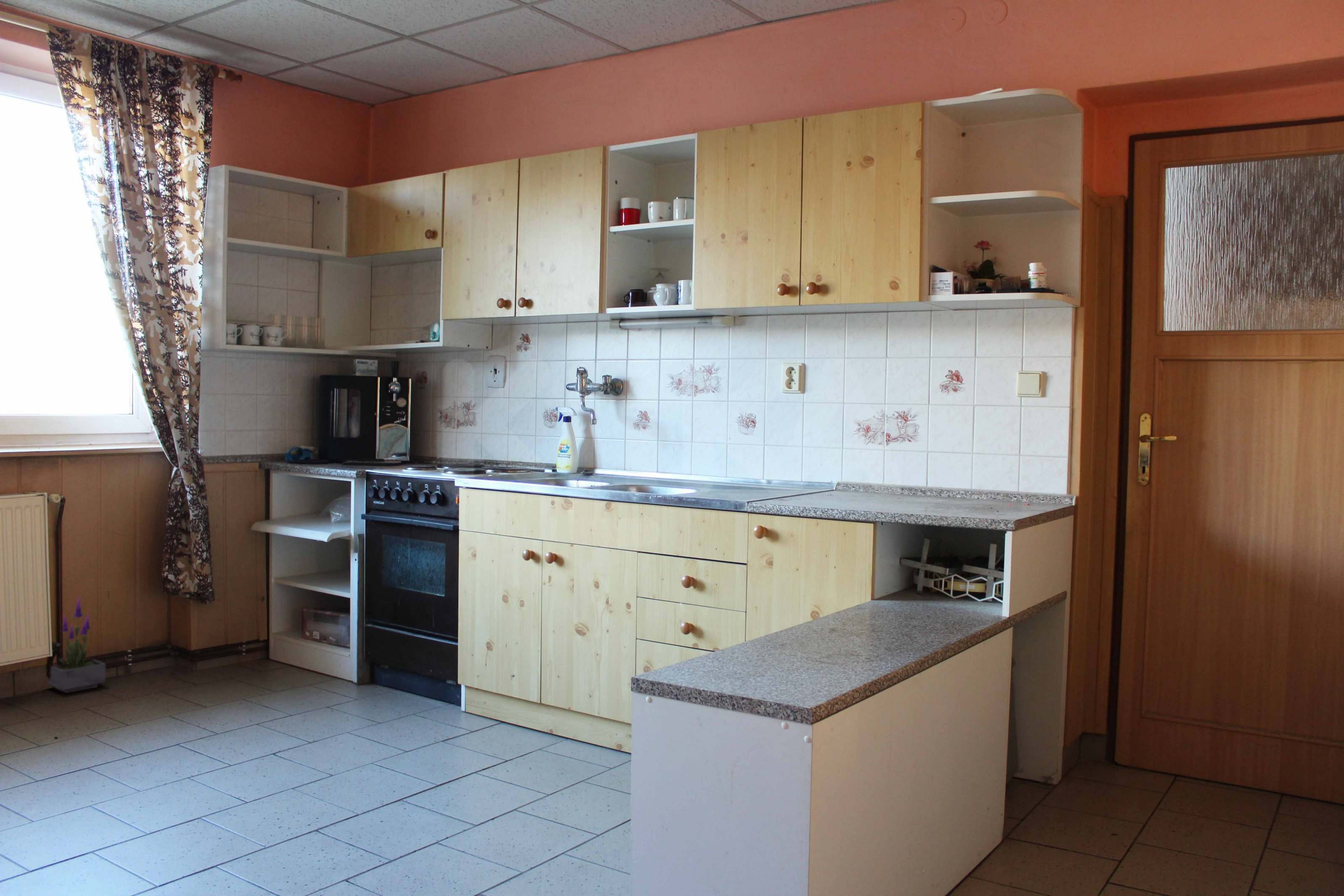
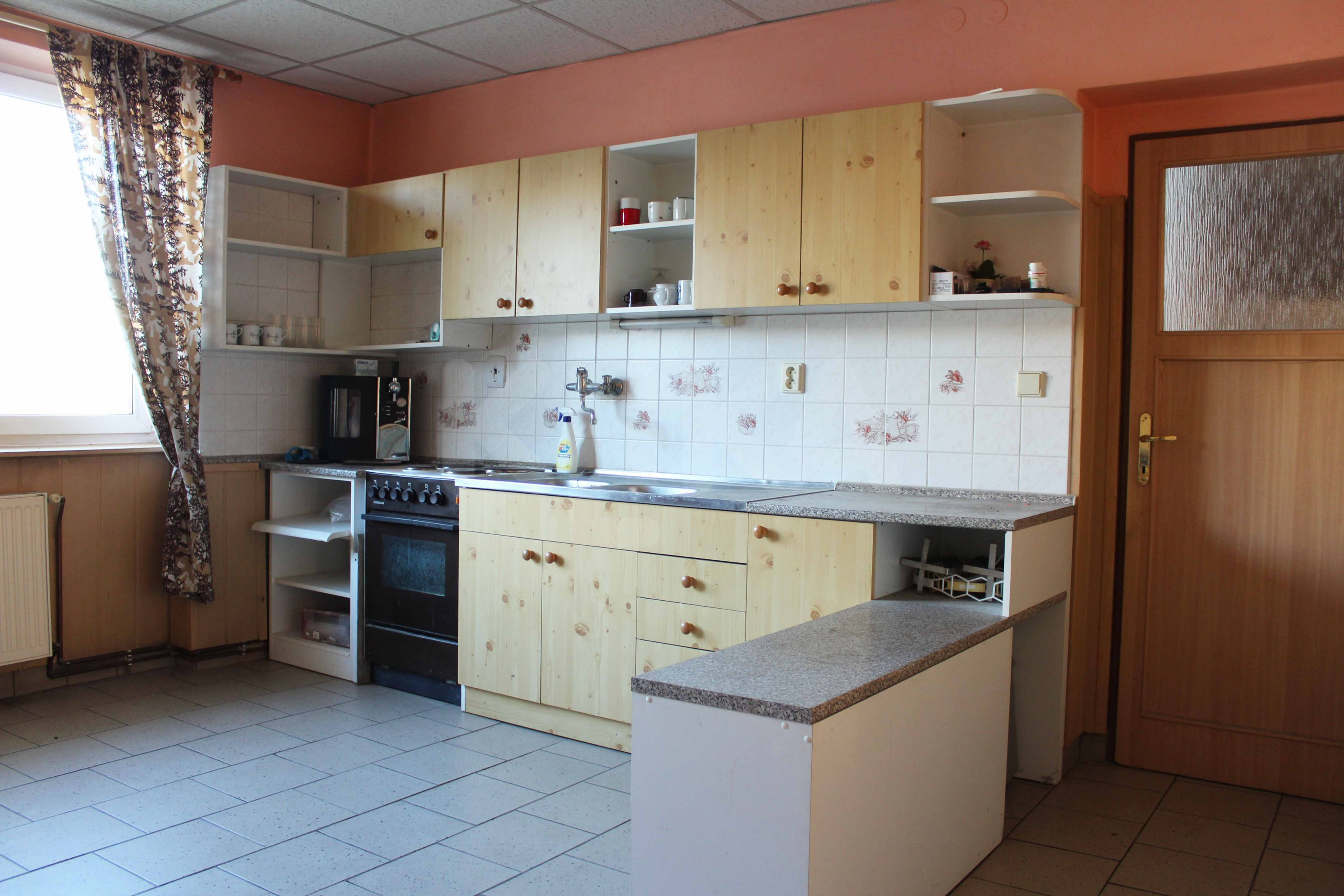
- potted plant (76, 642)
